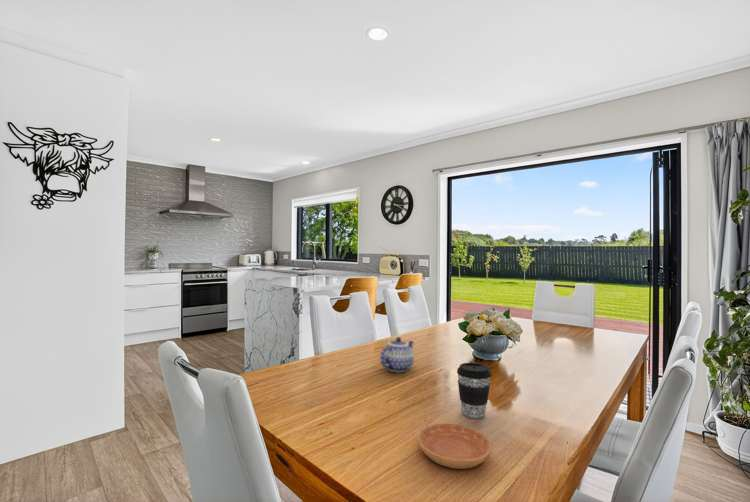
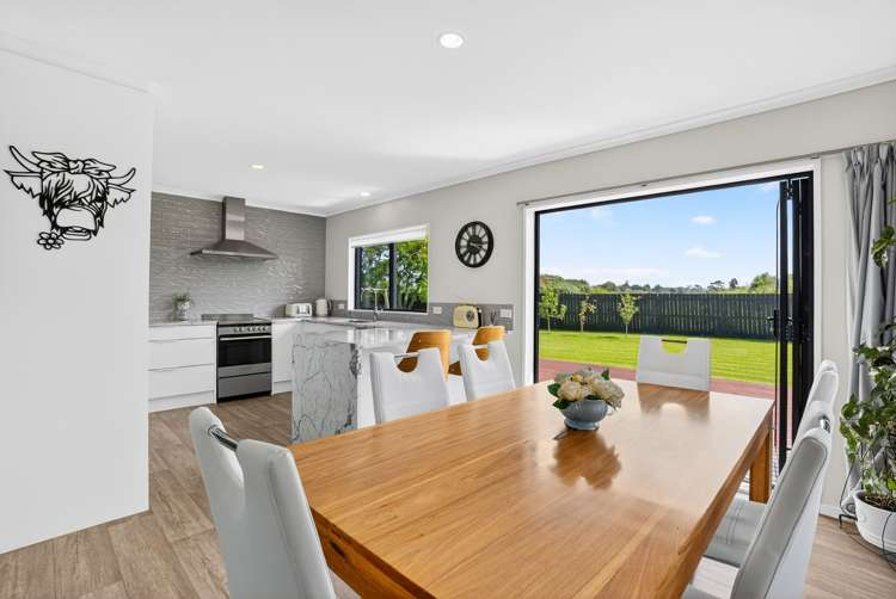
- coffee cup (473, 390)
- saucer (453, 446)
- teapot (397, 353)
